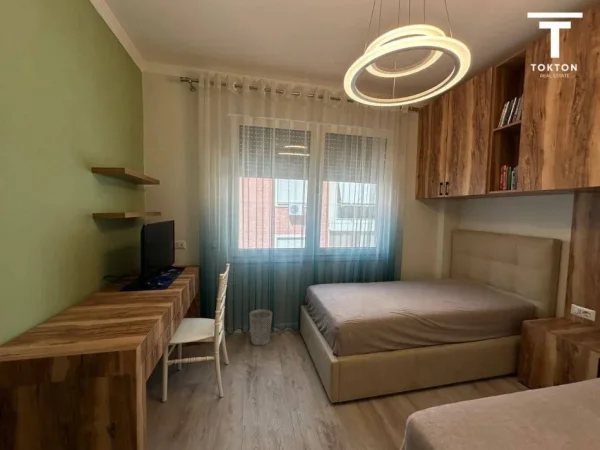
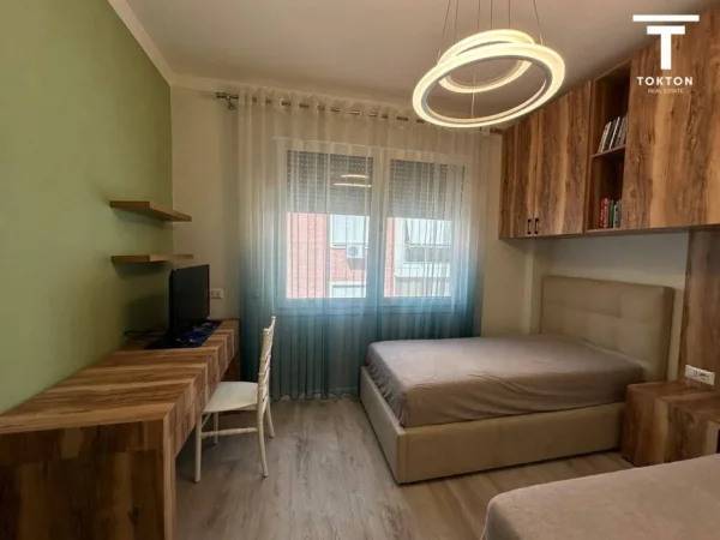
- wastebasket (260, 327)
